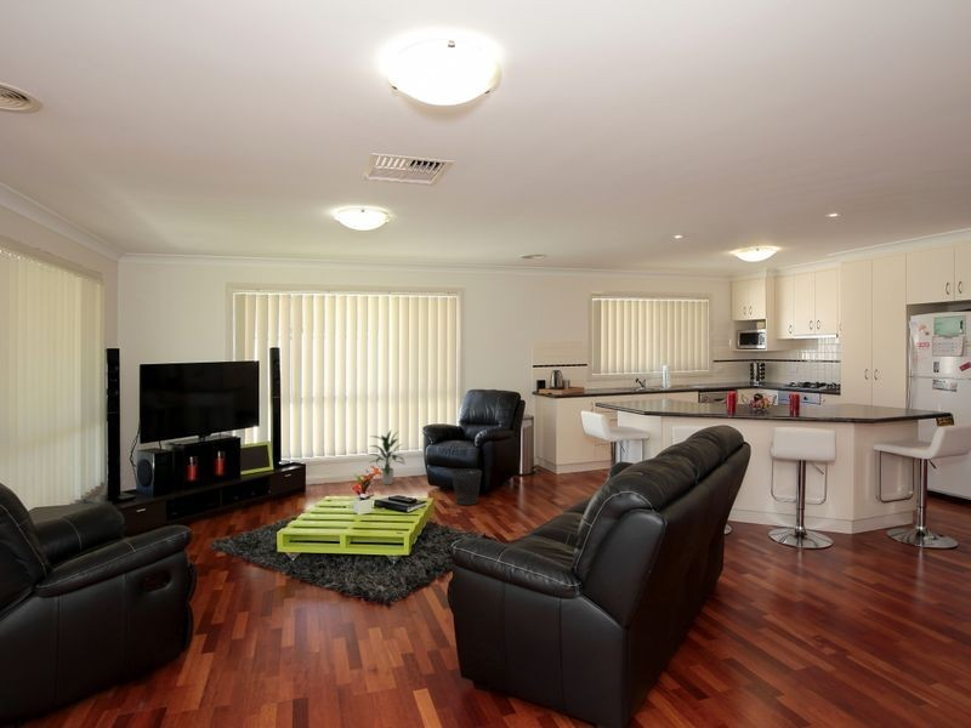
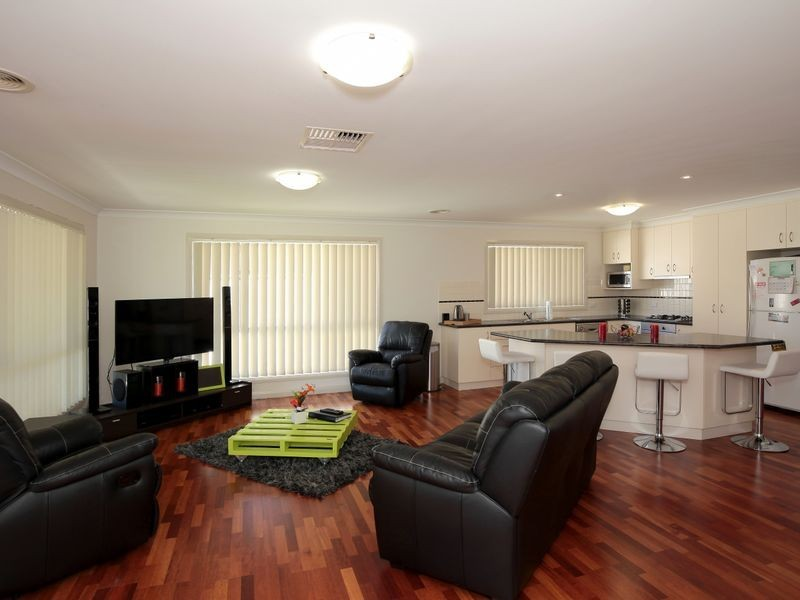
- wastebasket (466, 487)
- indoor plant (386, 456)
